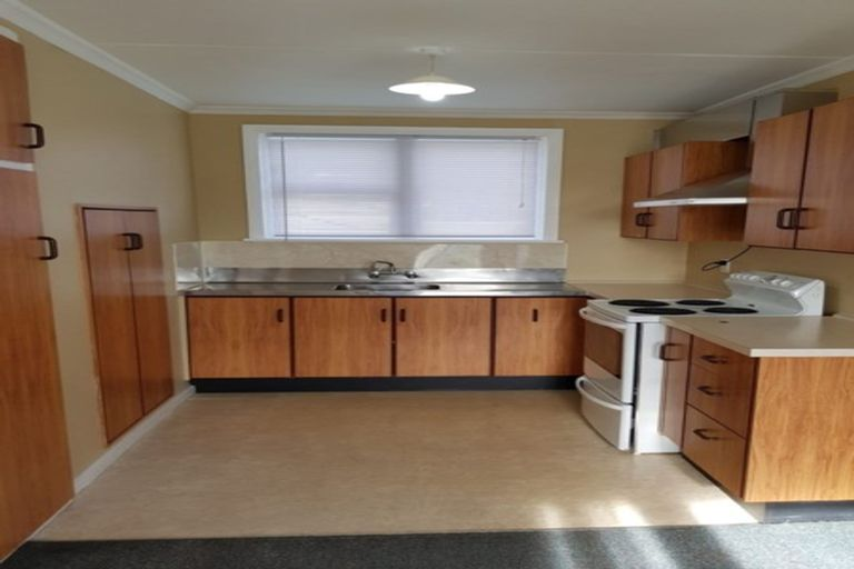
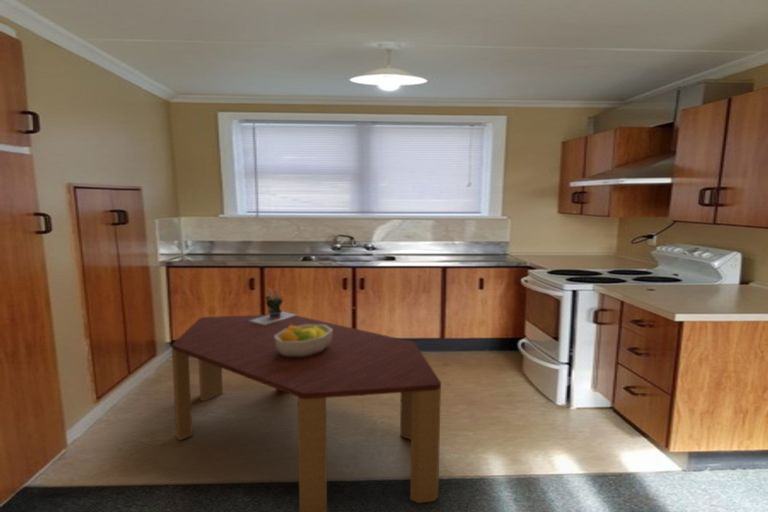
+ dining table (295, 389)
+ fruit bowl (304, 337)
+ potted flower (273, 302)
